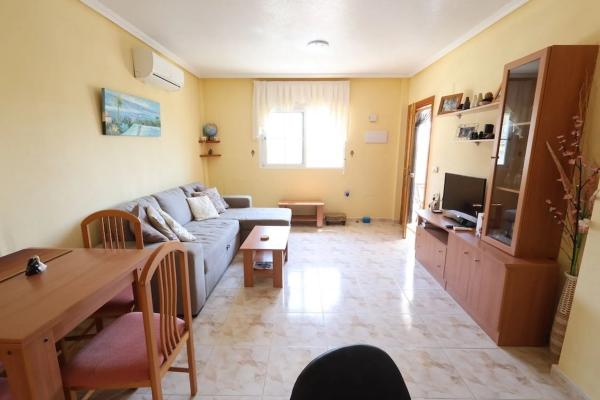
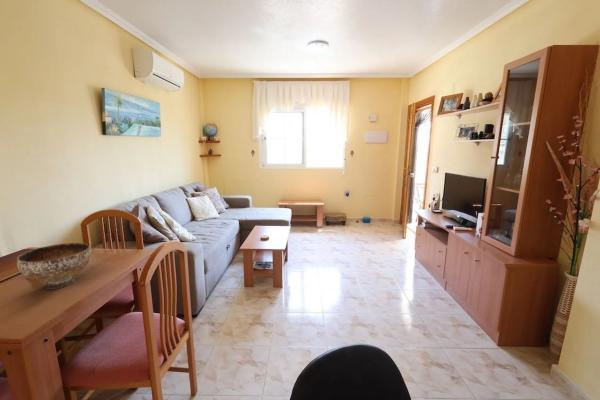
+ bowl (58, 267)
